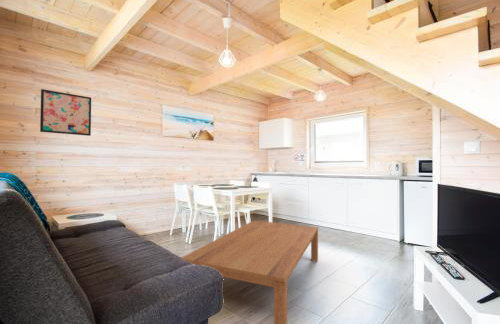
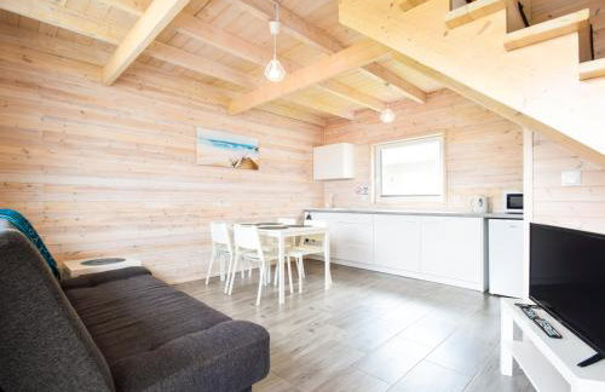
- wall art (67, 113)
- coffee table (263, 259)
